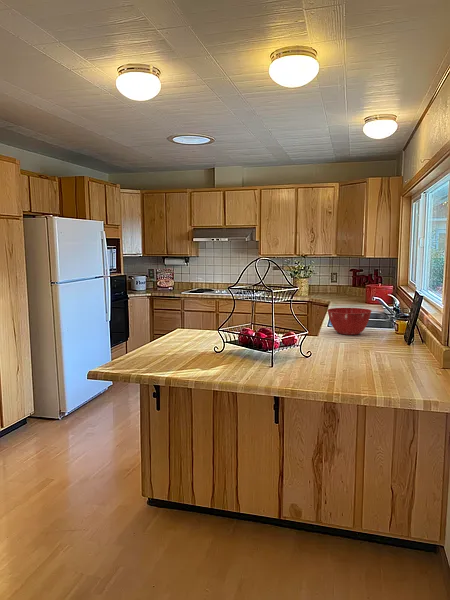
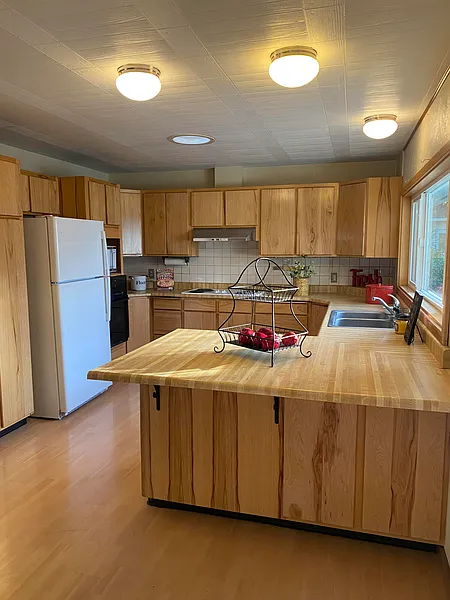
- mixing bowl (348, 321)
